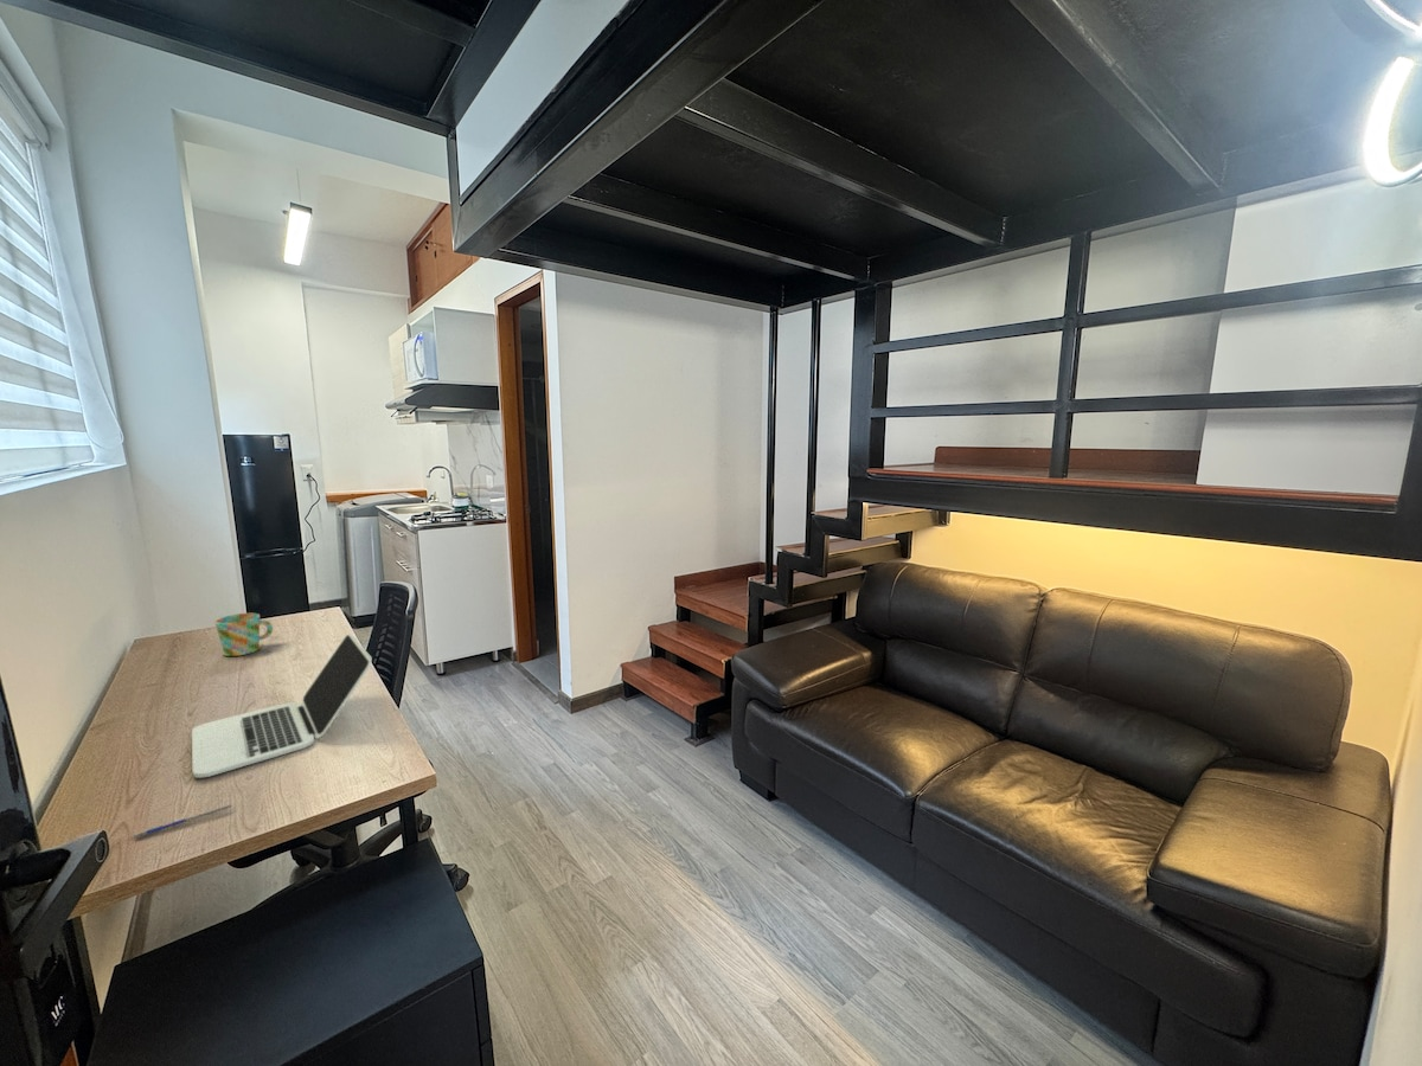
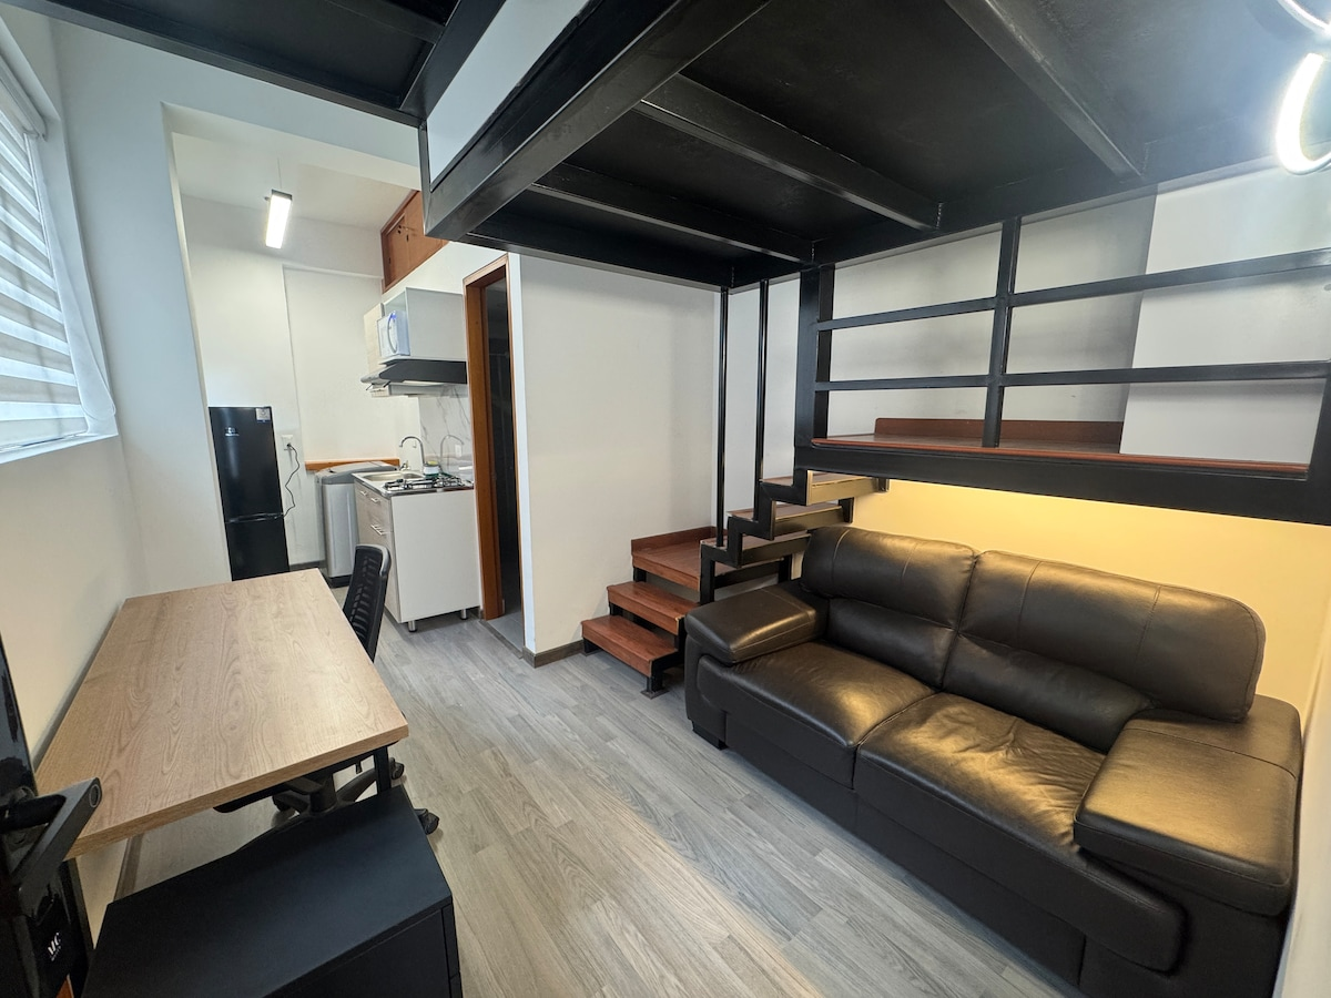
- mug (245, 632)
- laptop (287, 702)
- pen (185, 820)
